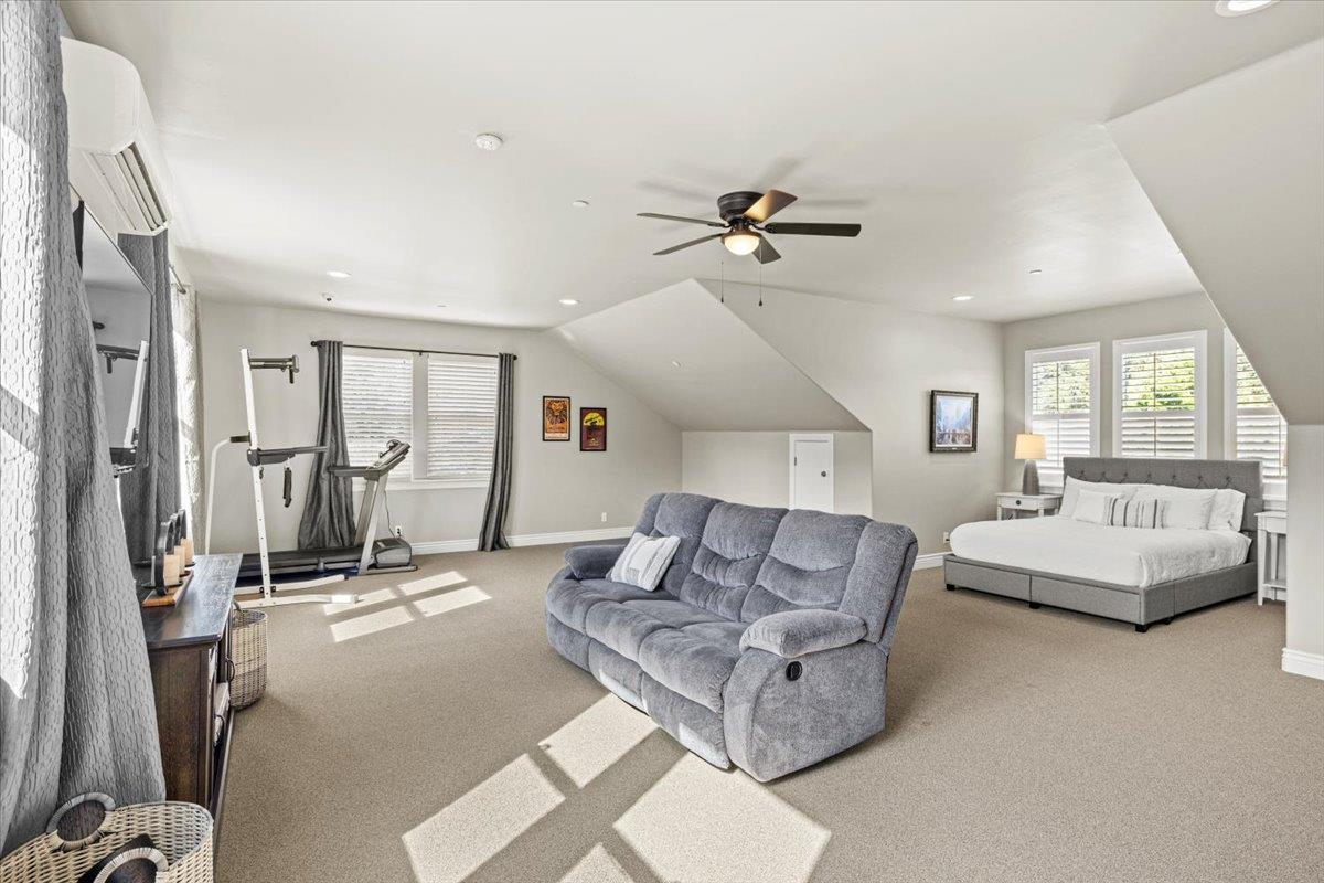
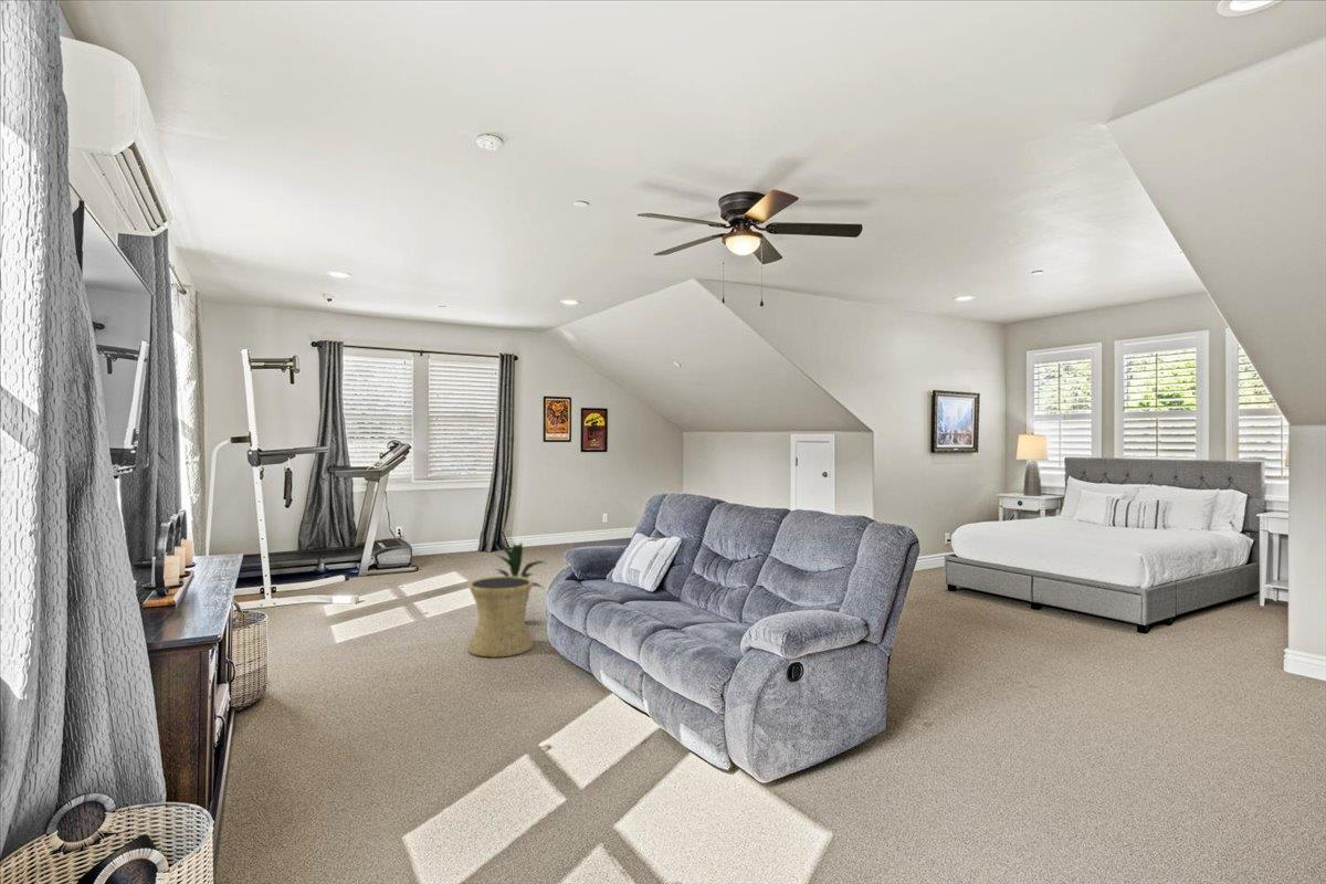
+ indoor plant (515, 576)
+ side table (501, 614)
